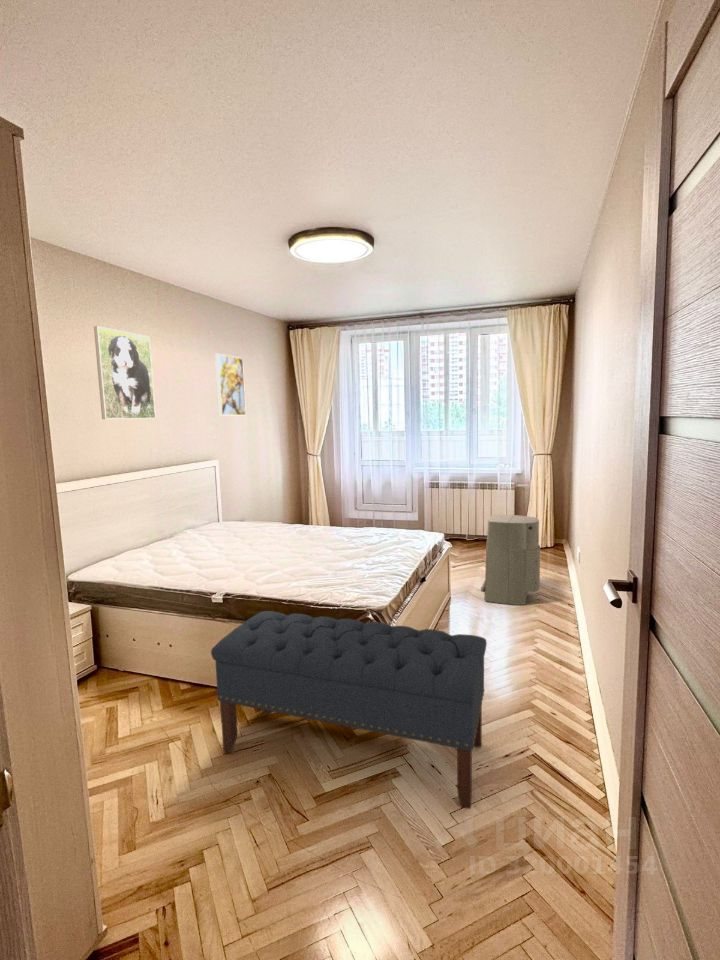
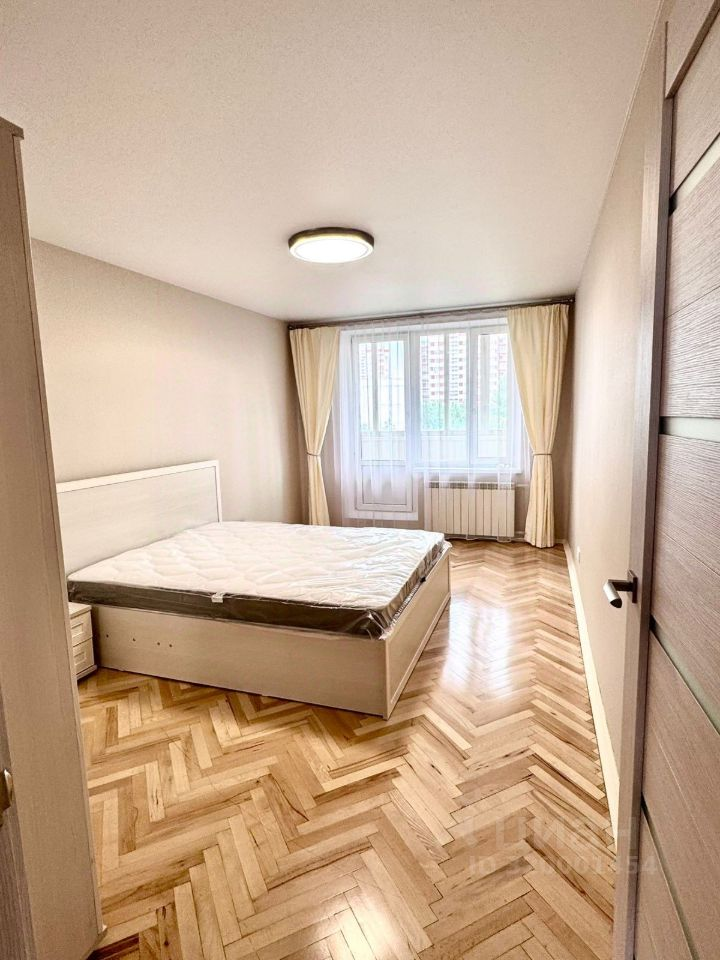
- air purifier (510, 558)
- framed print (231, 385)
- bench (350, 692)
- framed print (127, 375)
